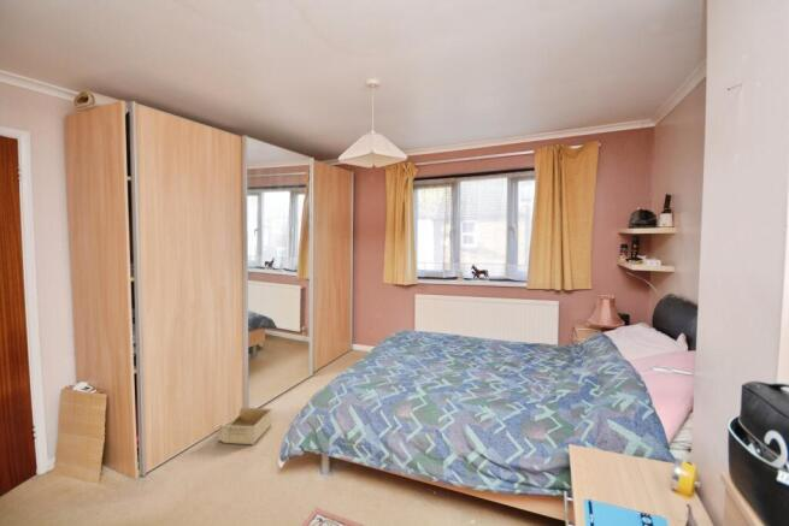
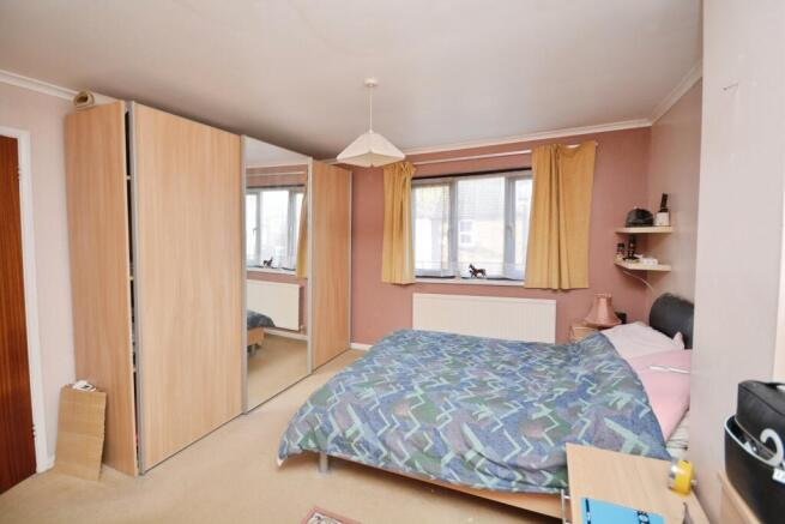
- storage bin (246, 424)
